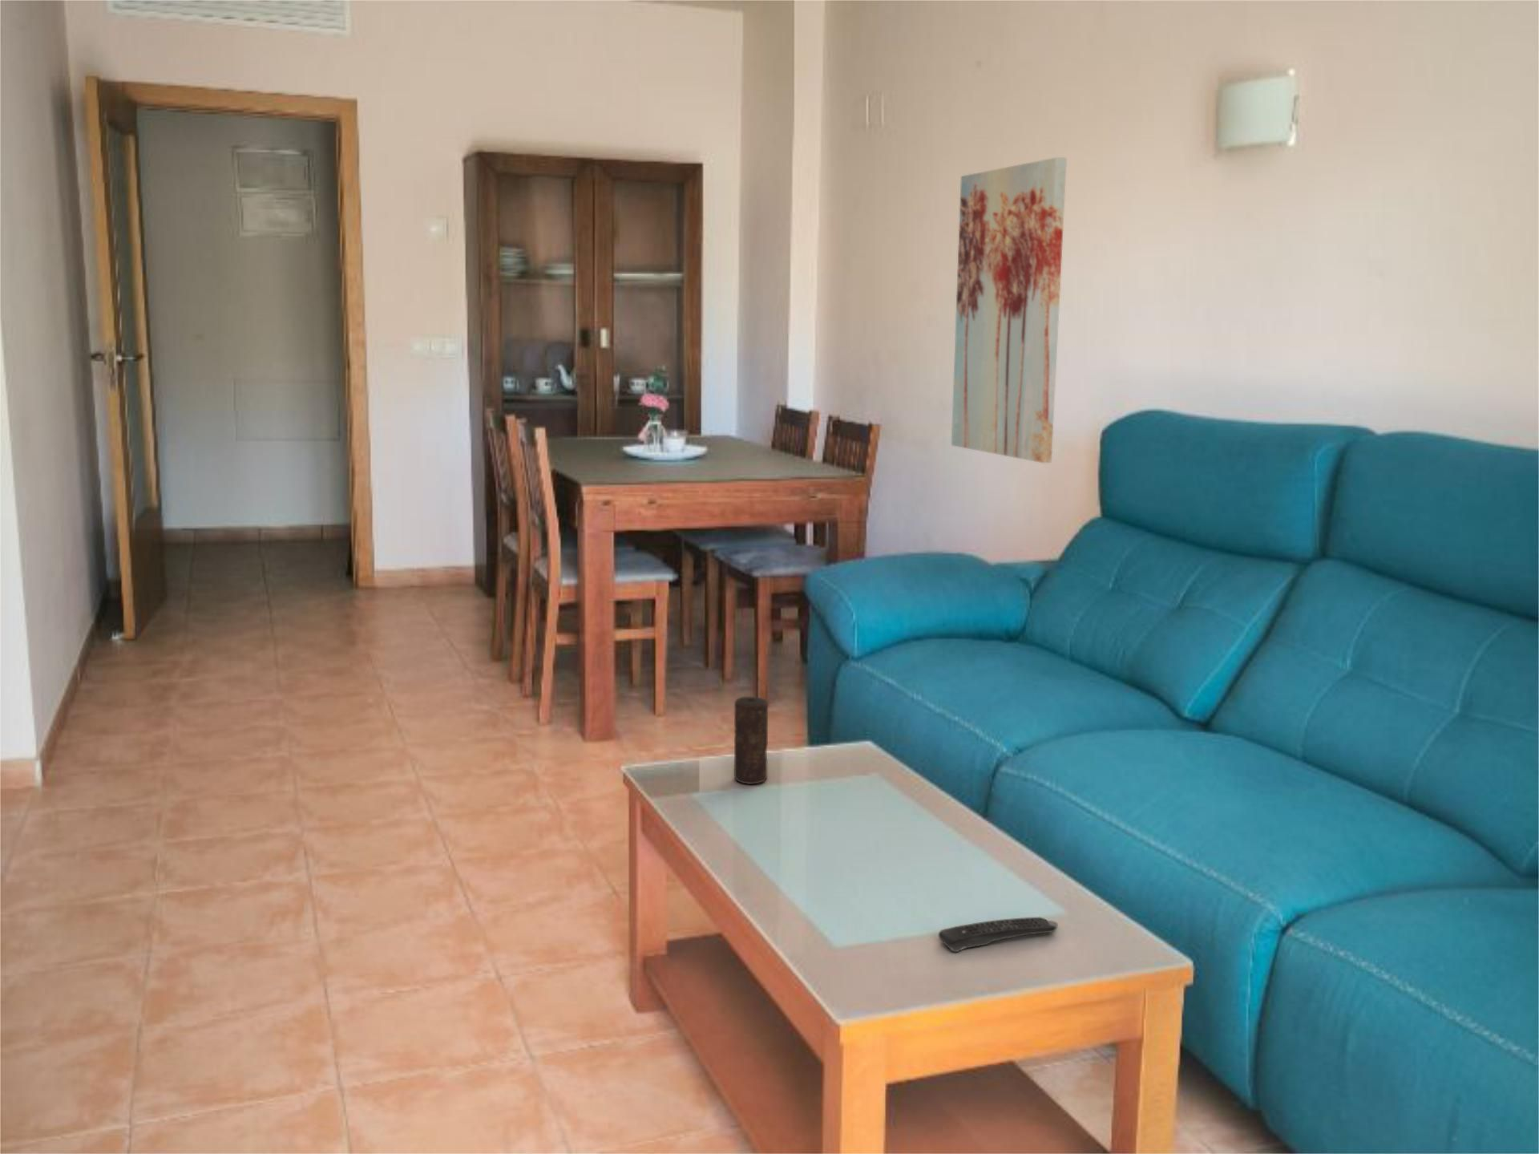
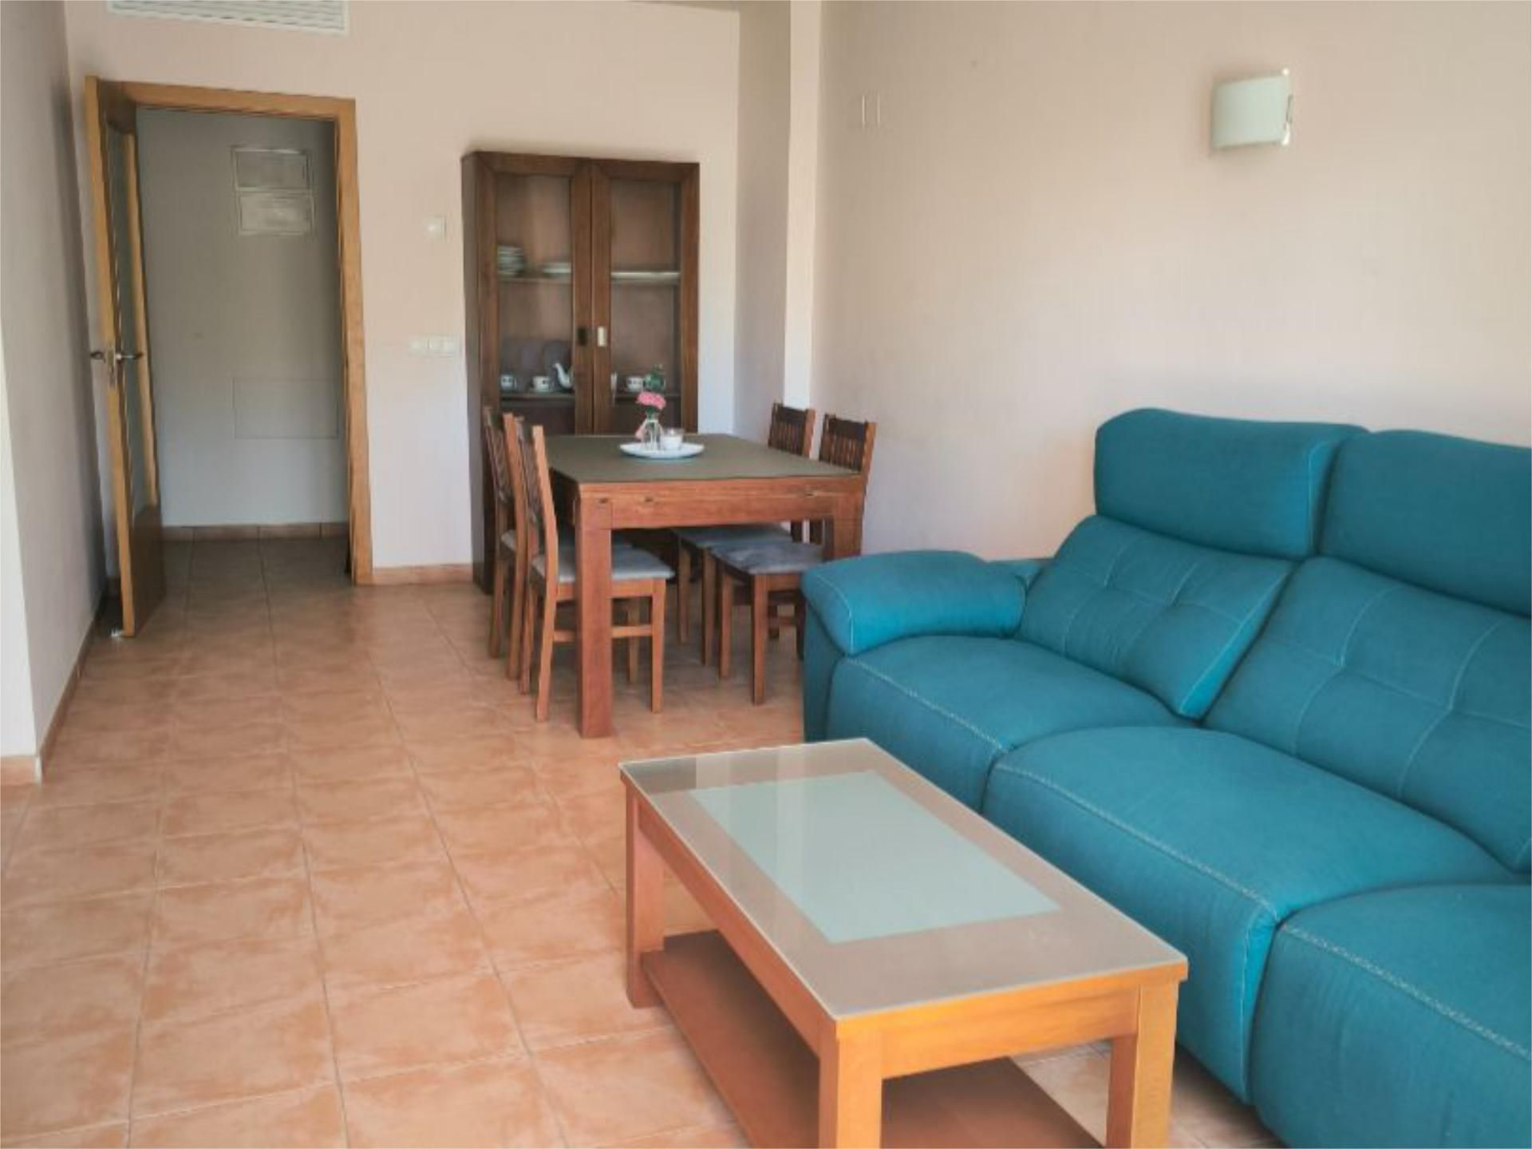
- remote control (1001, 931)
- candle (750, 739)
- wall art (1003, 313)
